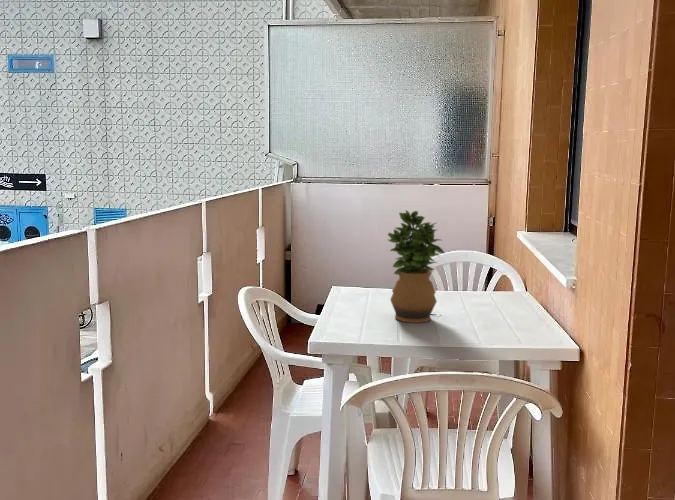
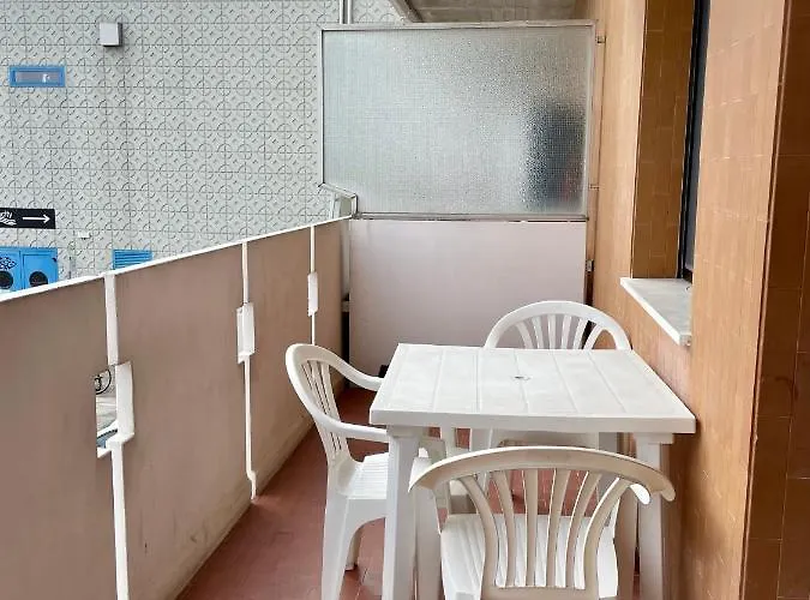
- potted plant (413, 265)
